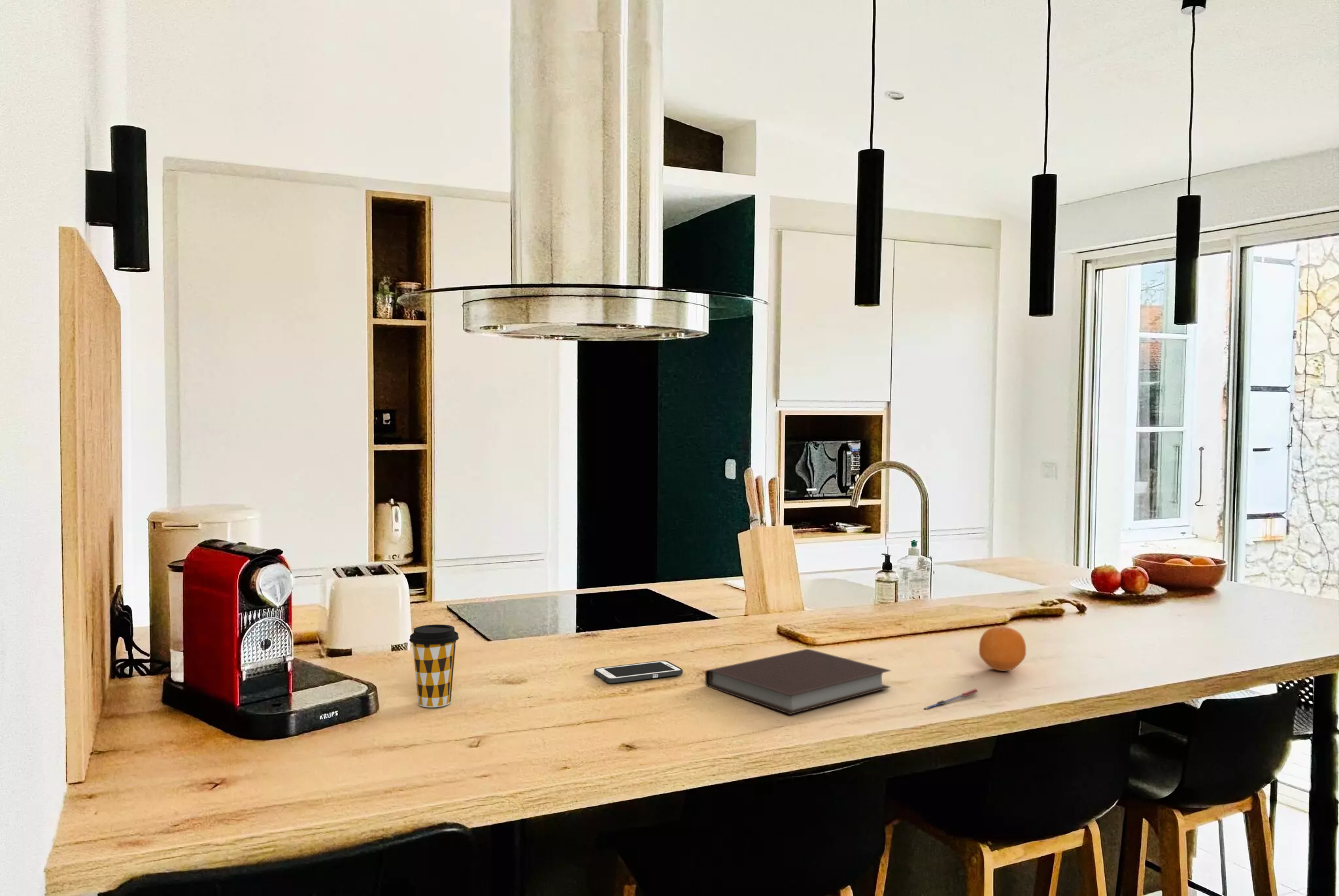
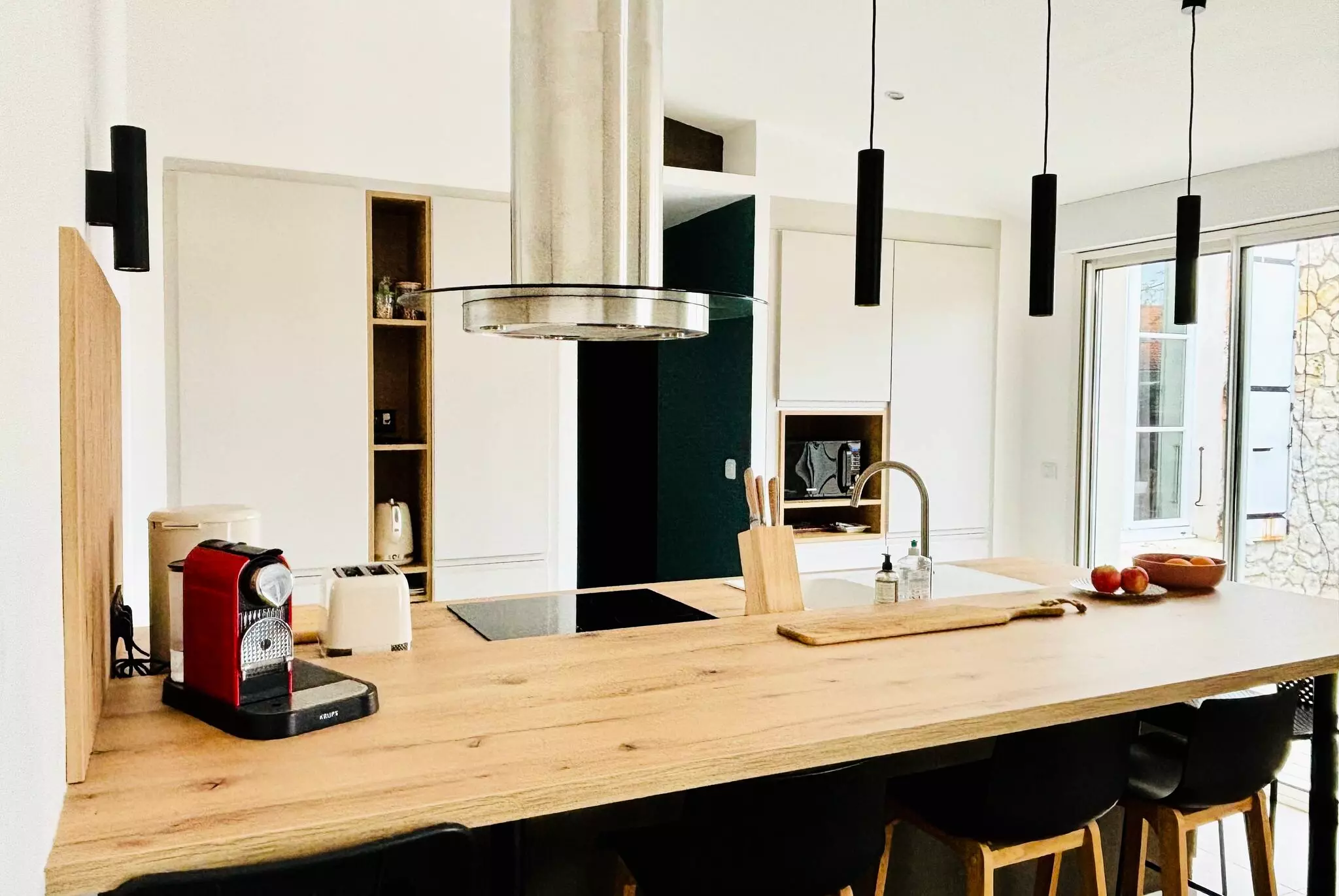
- cell phone (638, 671)
- notebook (798, 678)
- fruit (1002, 648)
- pen (951, 699)
- coffee cup (434, 665)
